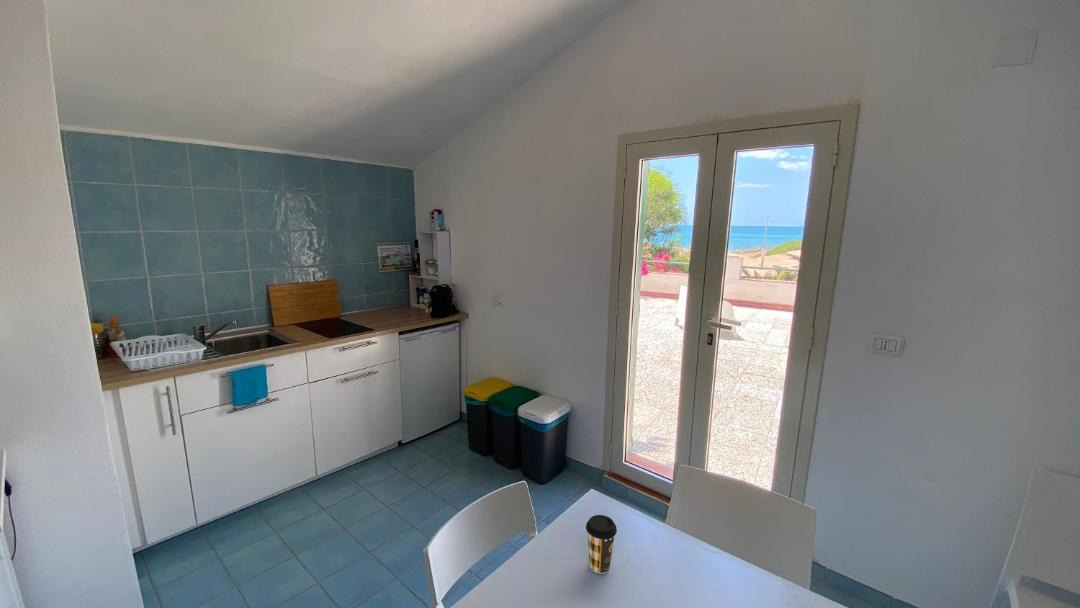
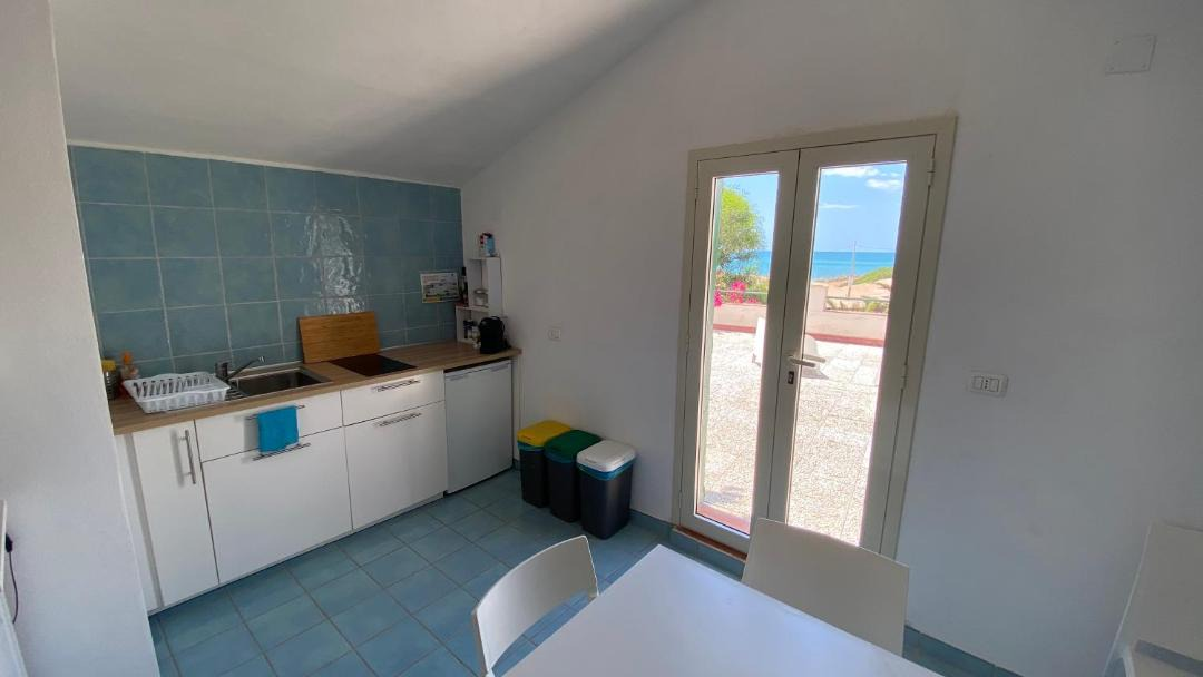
- coffee cup (600, 544)
